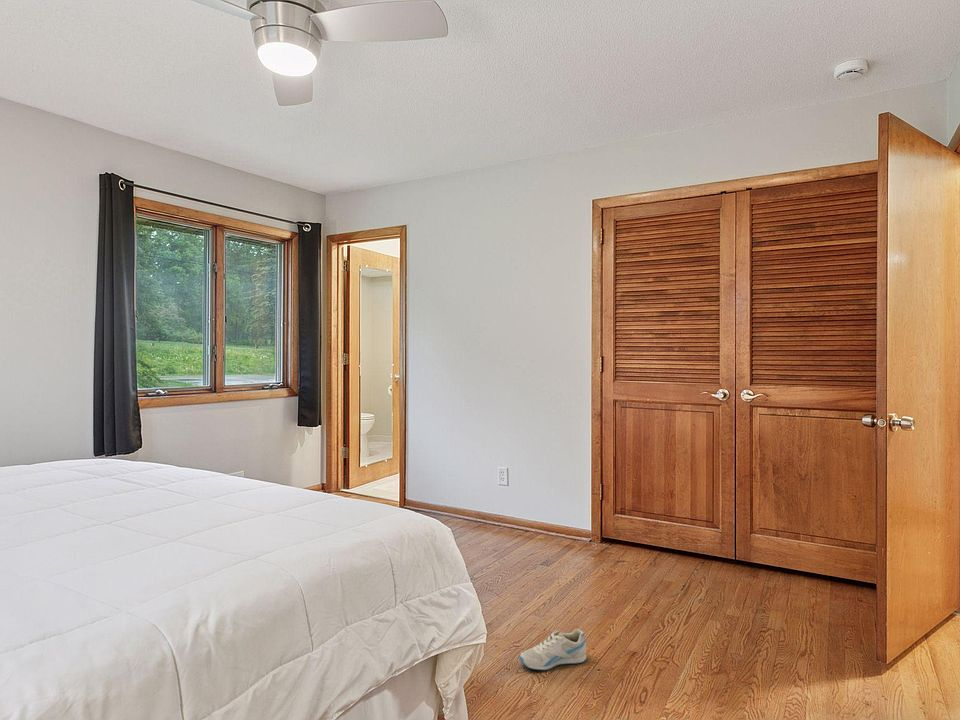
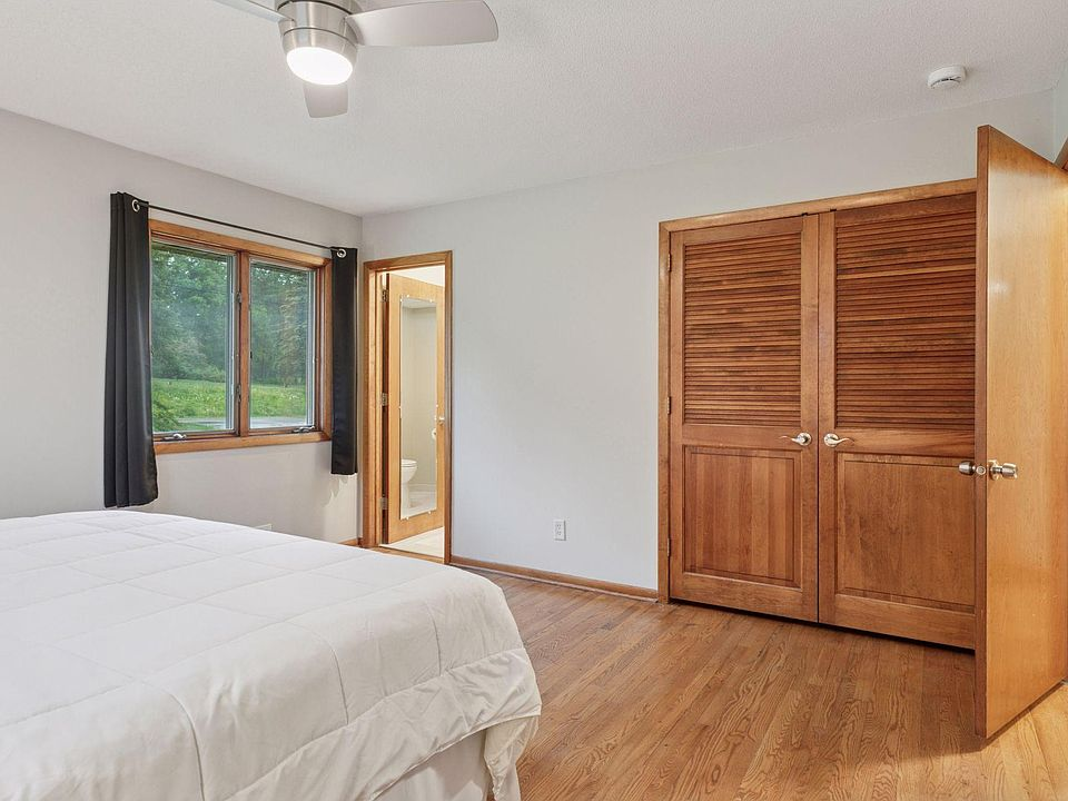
- sneaker (553, 648)
